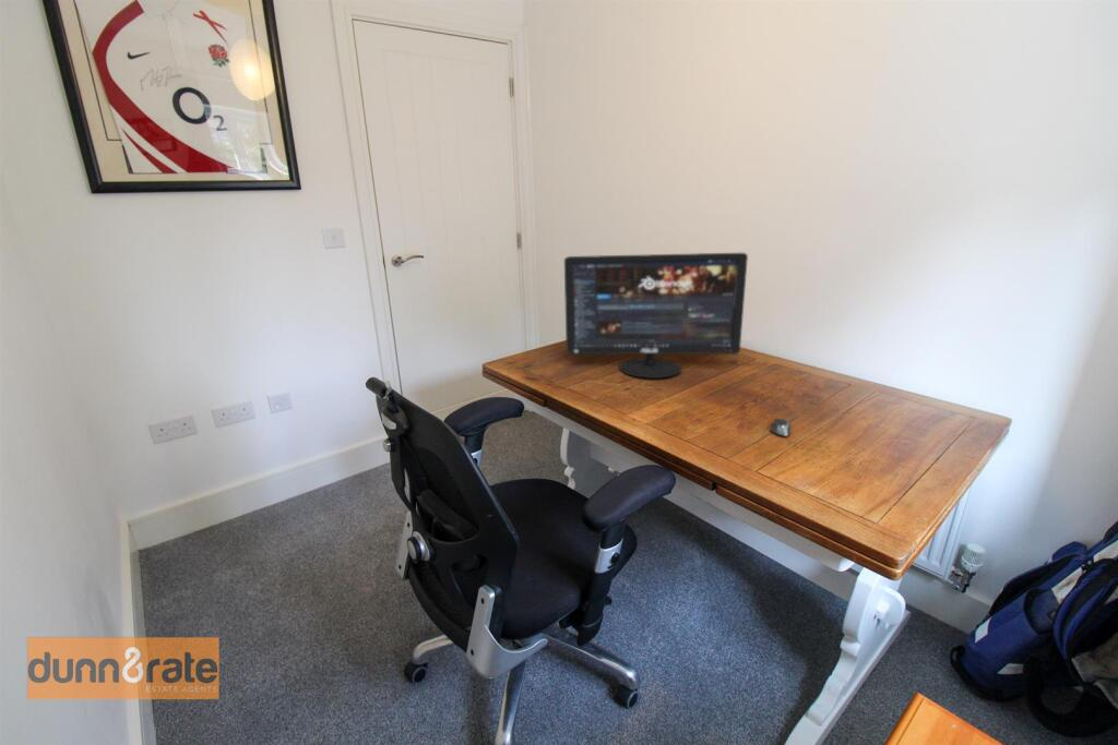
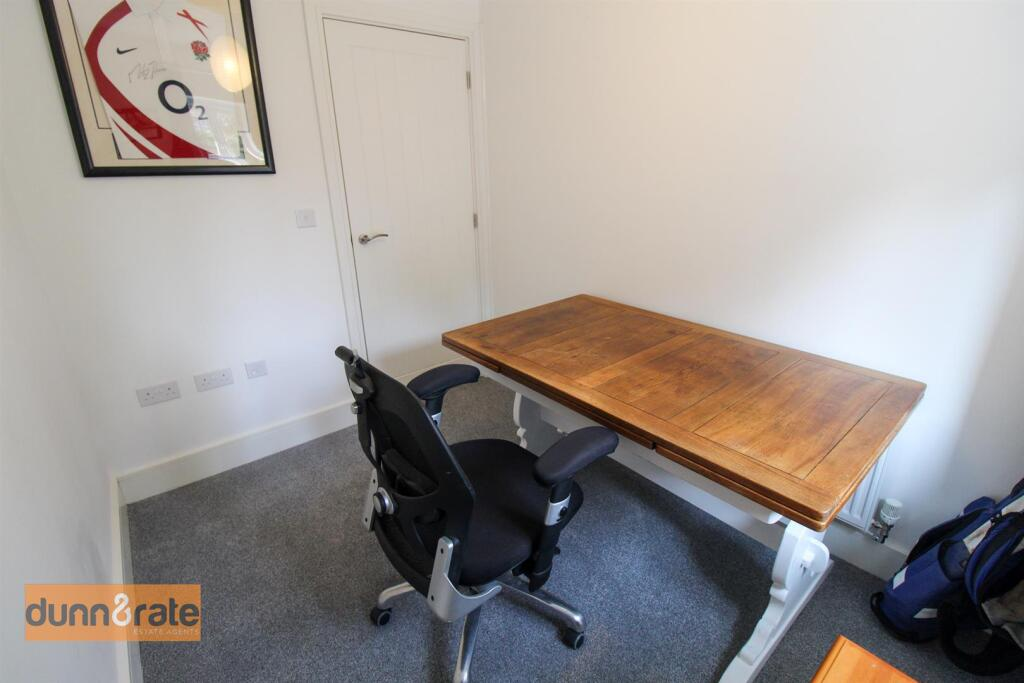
- computer monitor (651, 312)
- computer mouse (782, 424)
